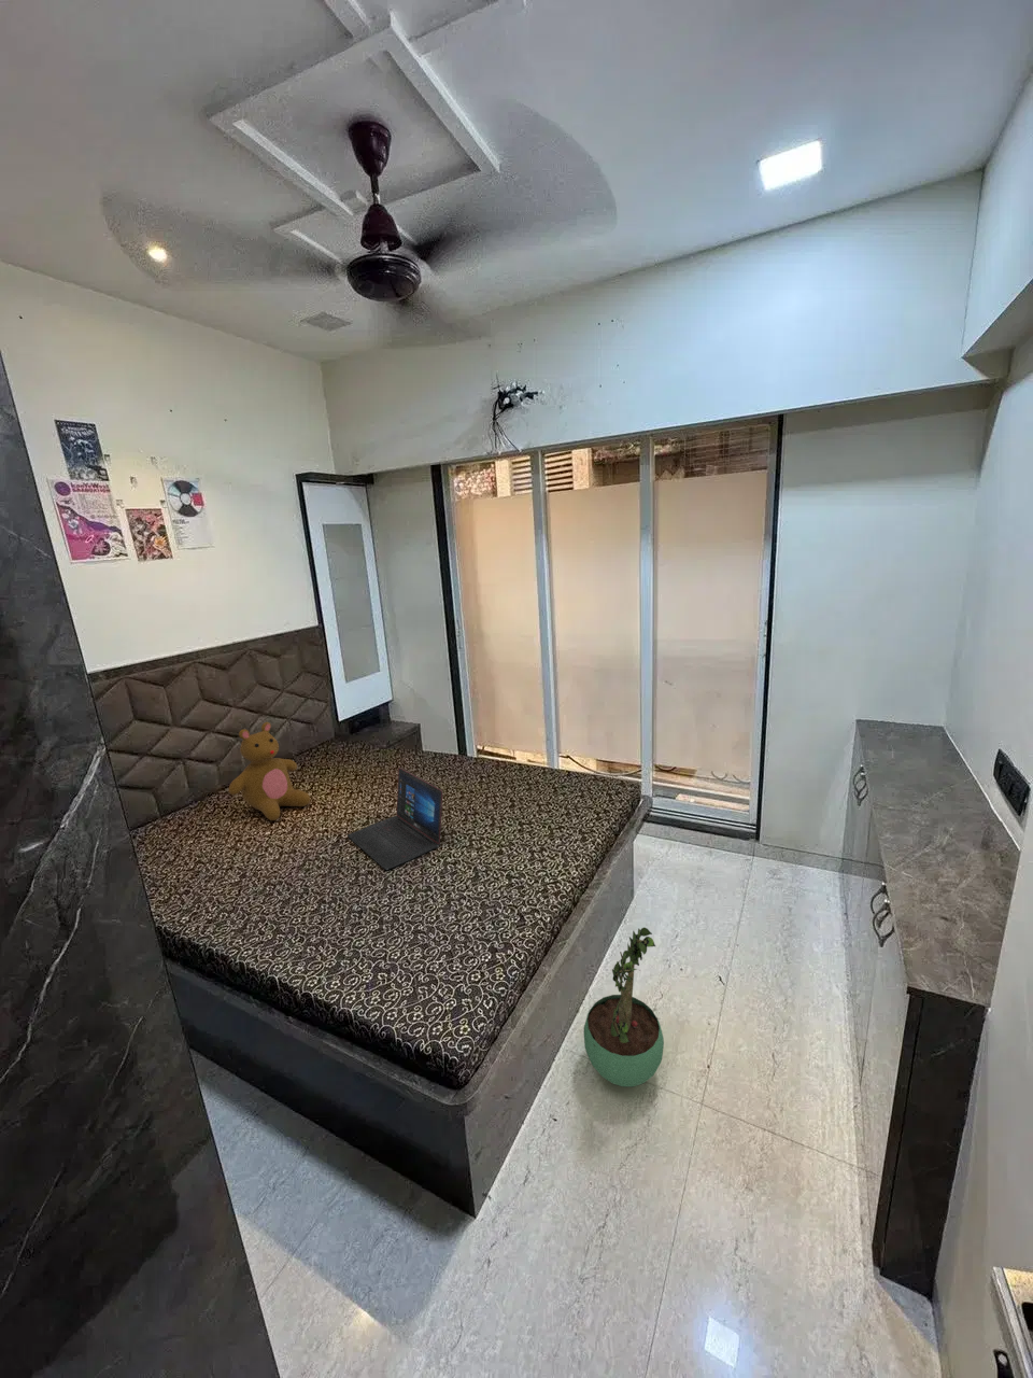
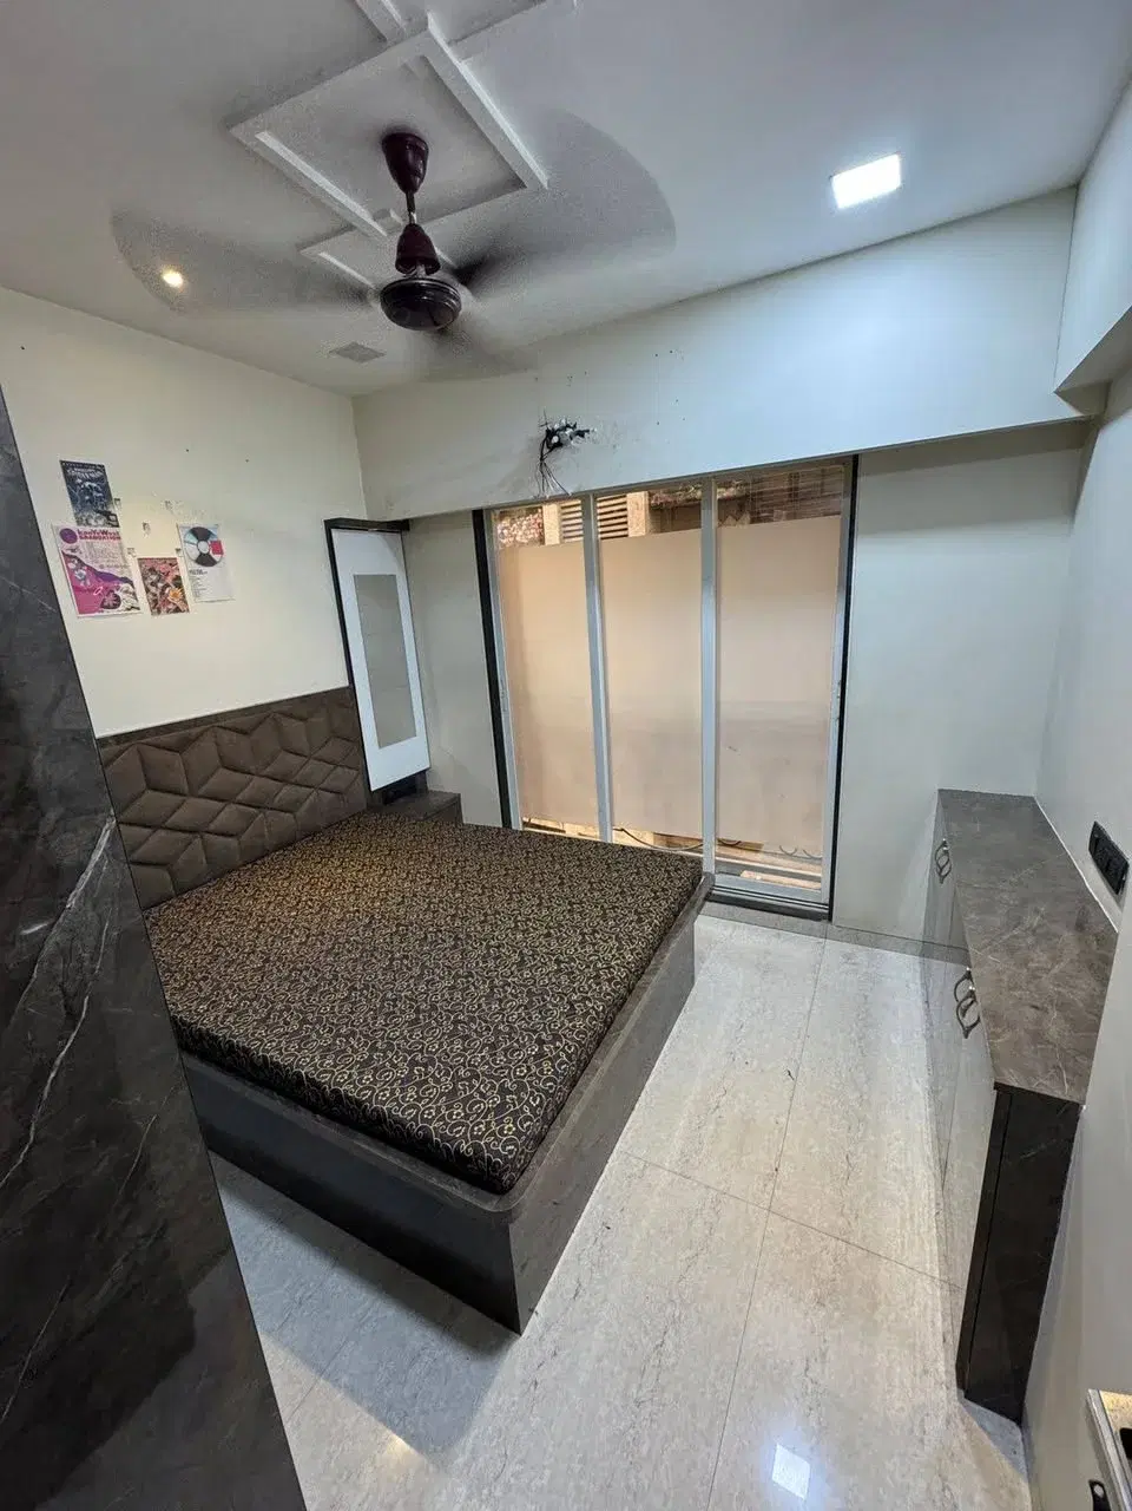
- potted plant (624, 1003)
- teddy bear (269, 768)
- laptop (394, 816)
